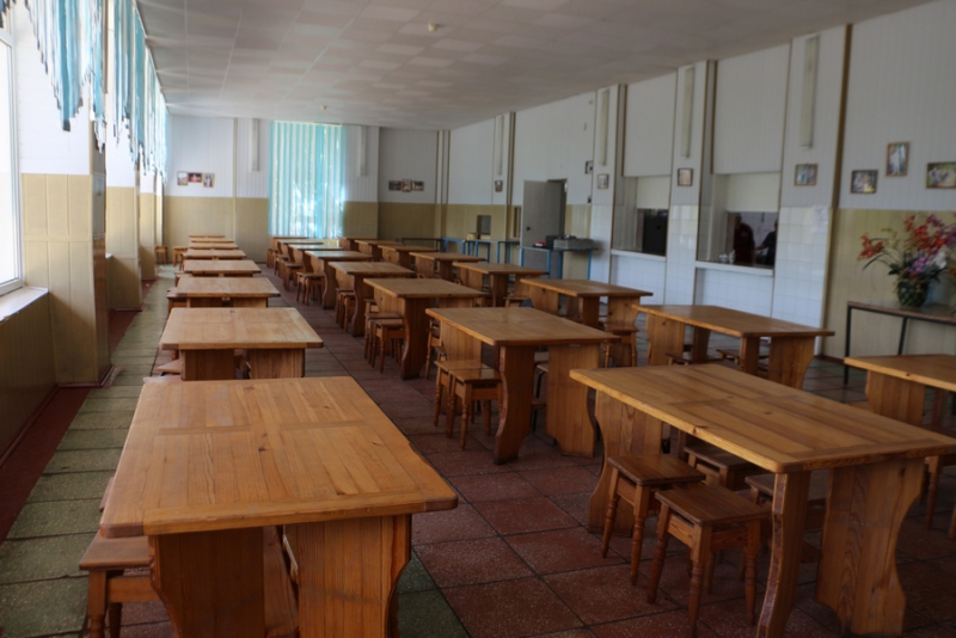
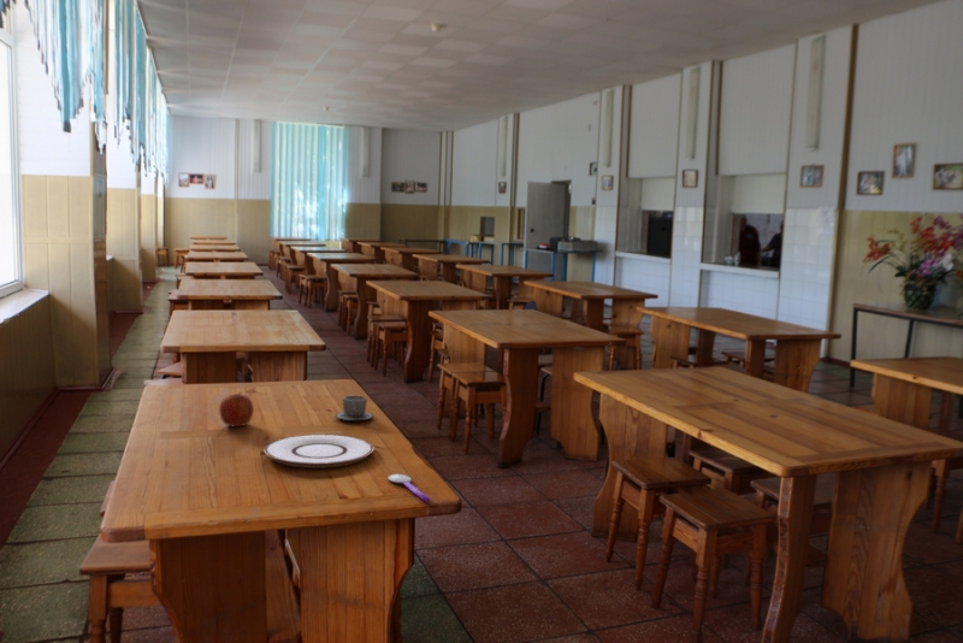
+ fruit (236, 408)
+ cup (354, 407)
+ spoon (409, 485)
+ plate (319, 450)
